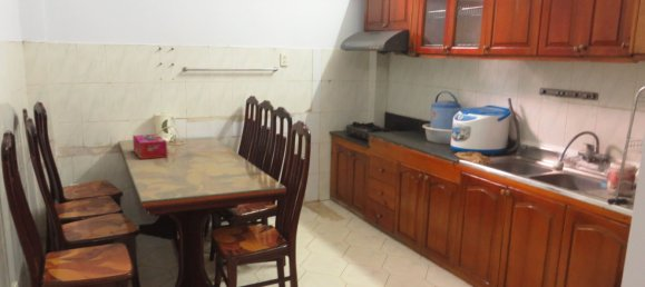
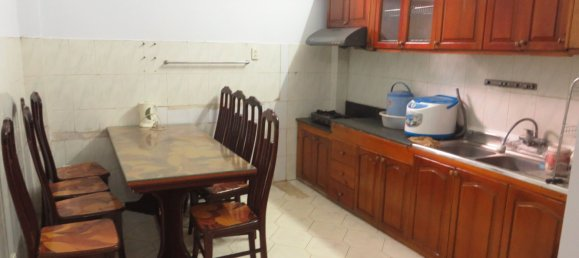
- tissue box (149, 146)
